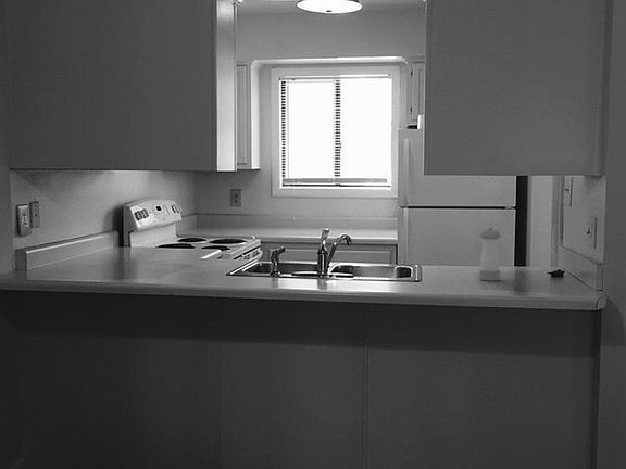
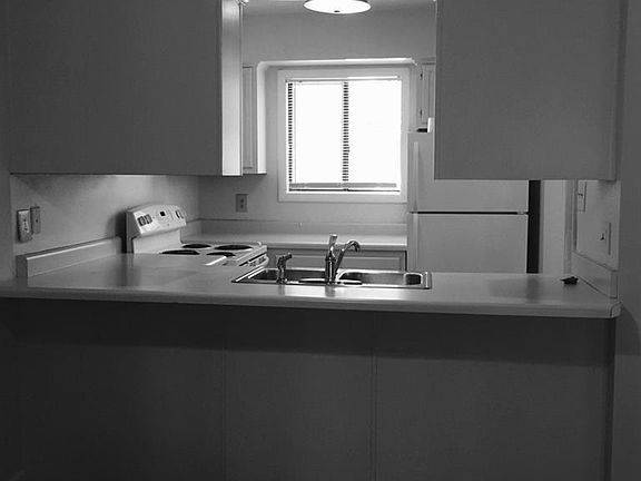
- pepper shaker (489, 253)
